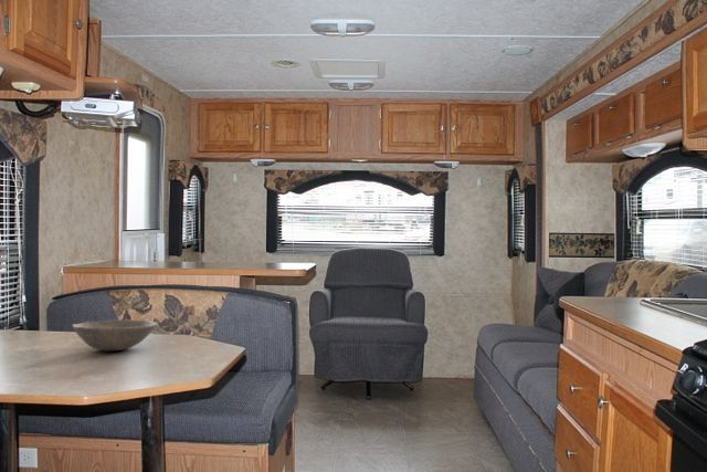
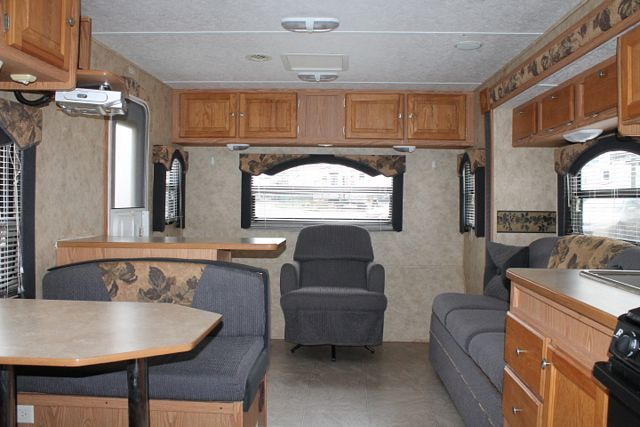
- bowl (115, 336)
